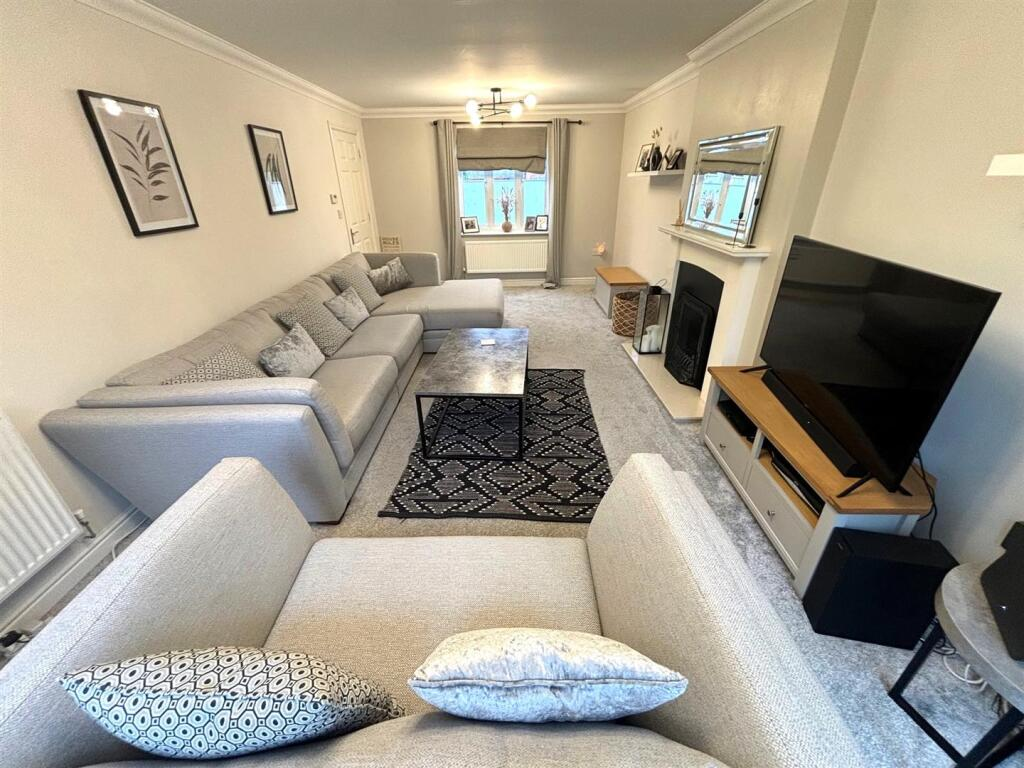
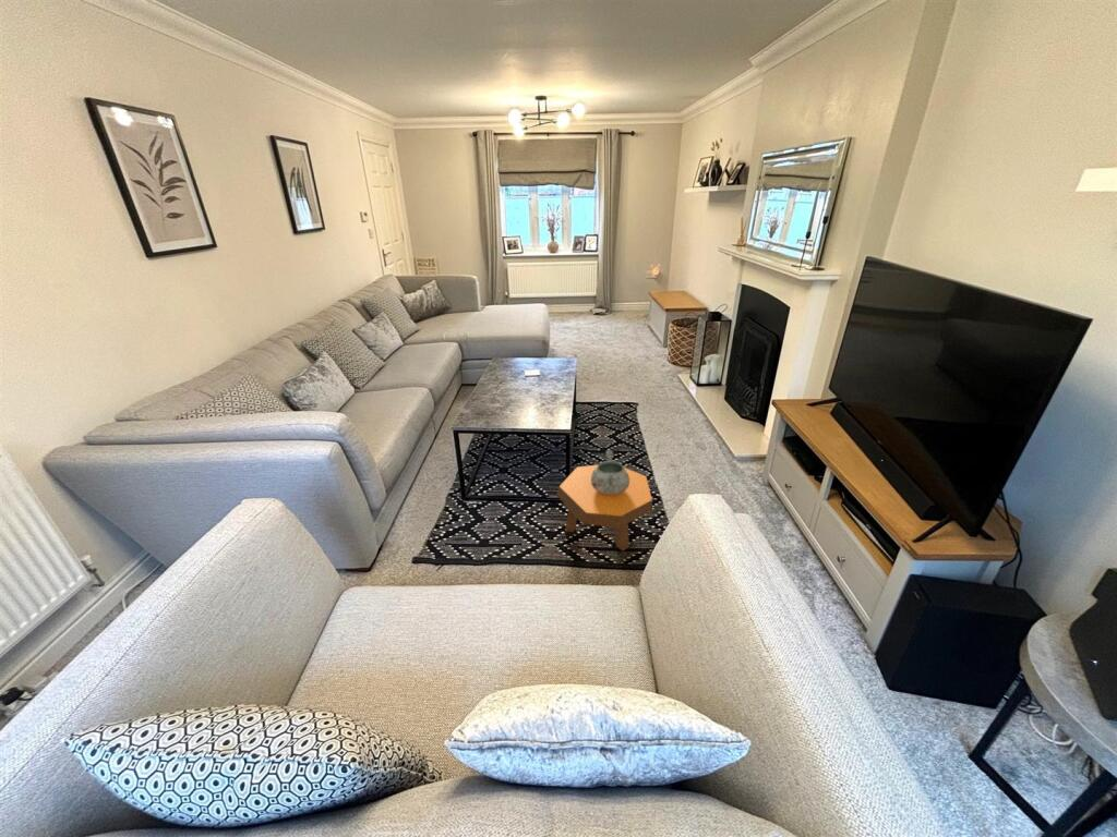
+ footstool (604, 510)
+ decorative bowl (610, 474)
